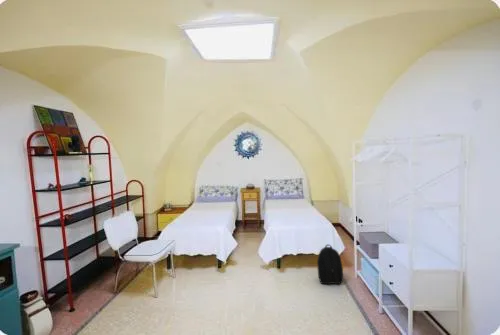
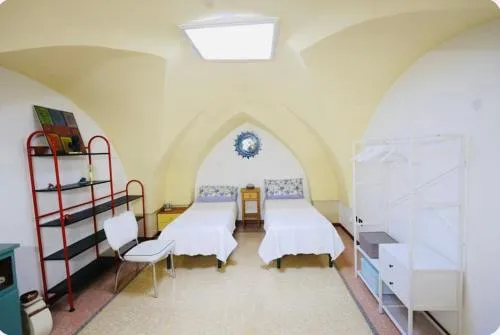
- backpack (329, 263)
